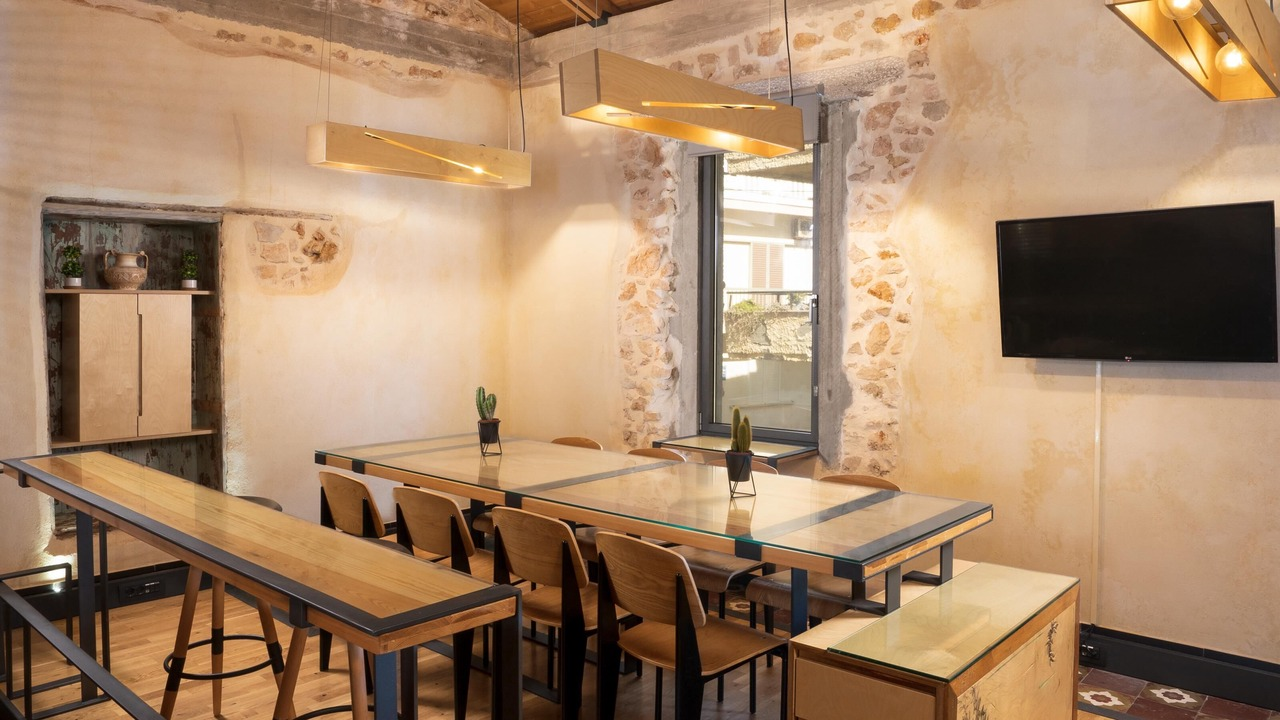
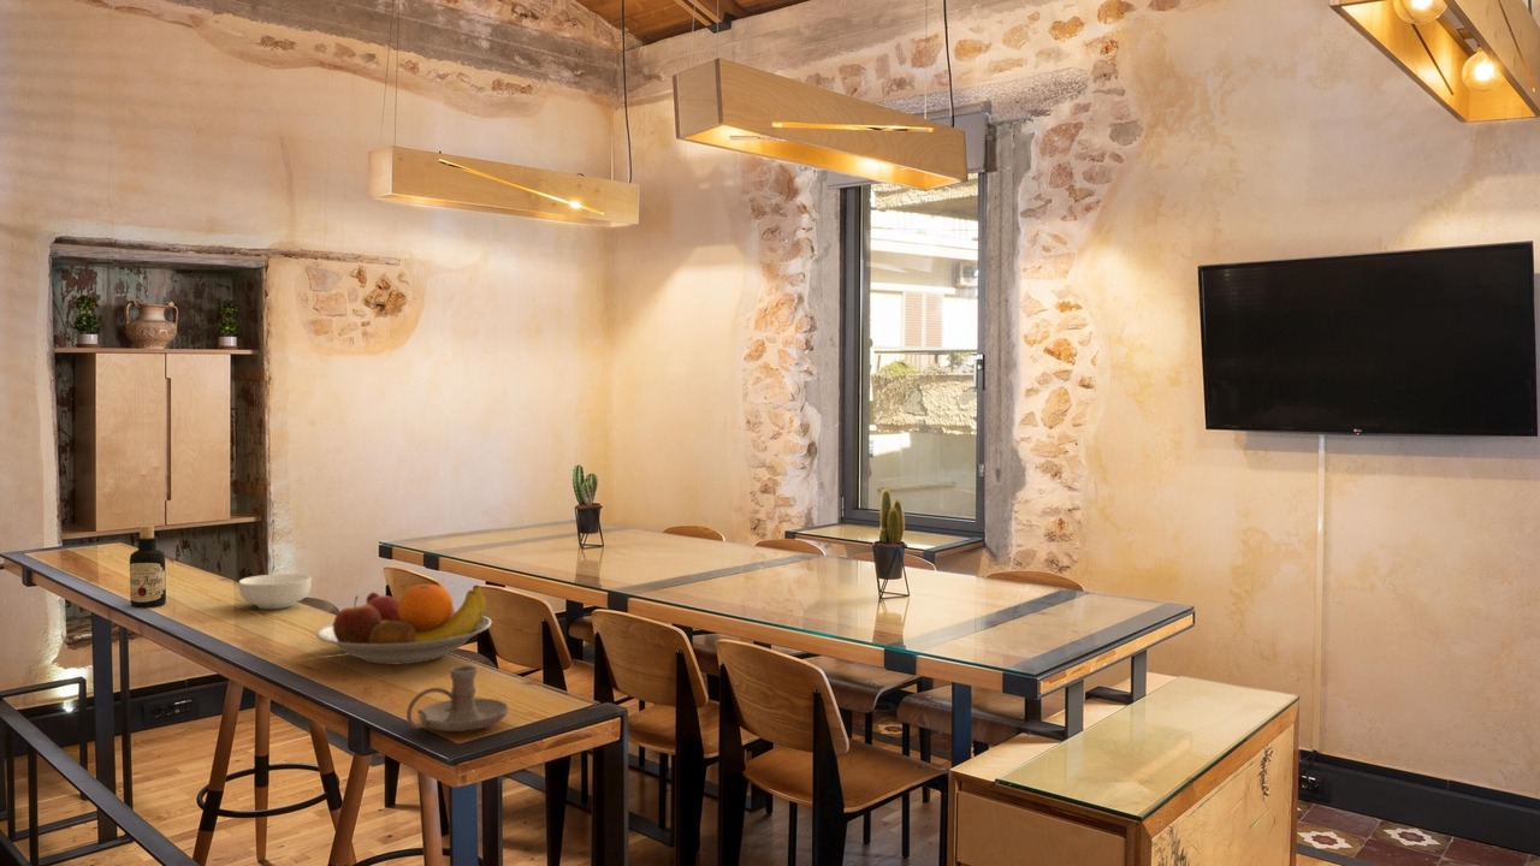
+ fruit bowl (405, 619)
+ cereal bowl (276, 592)
+ candle holder (455, 699)
+ bottle (147, 565)
